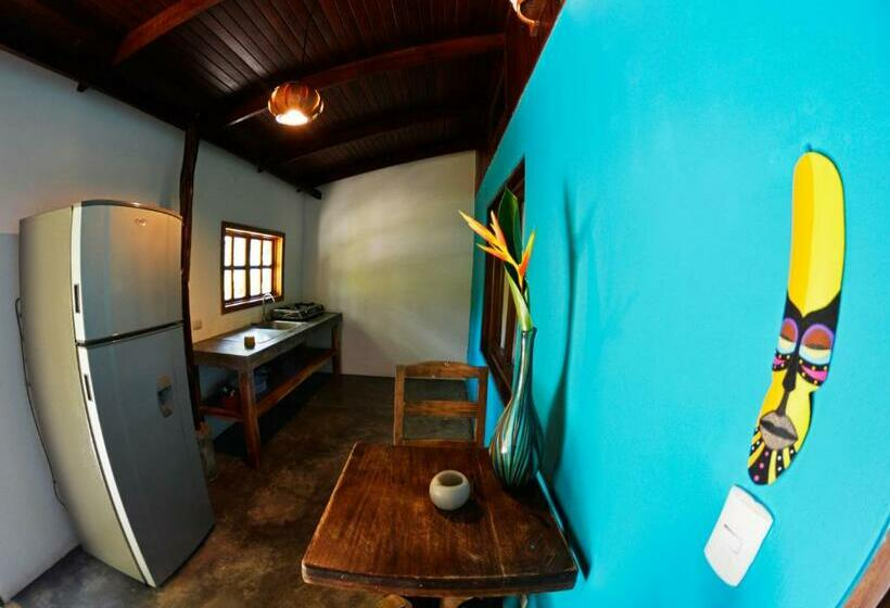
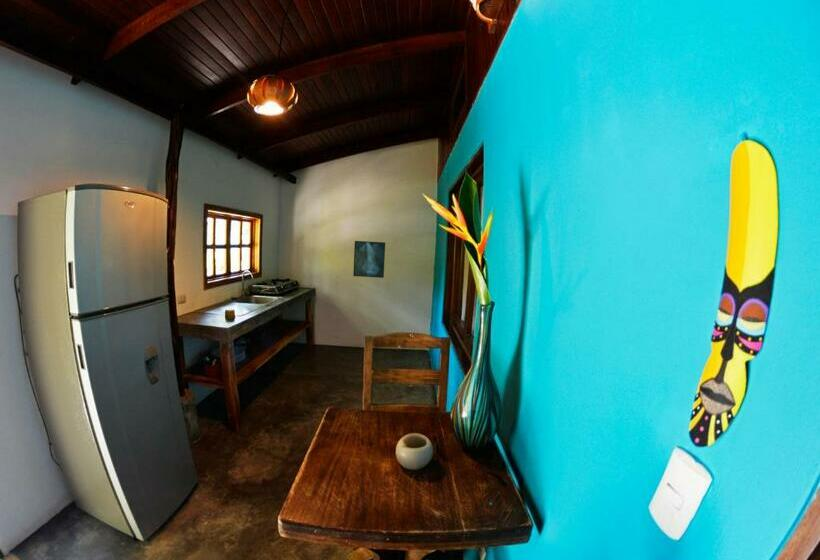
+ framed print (369, 259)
